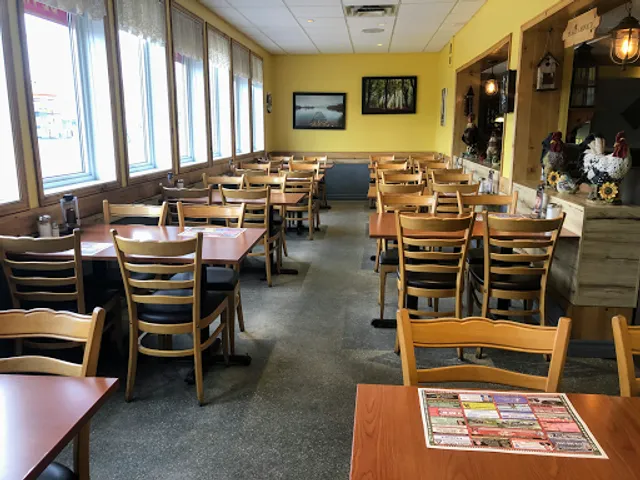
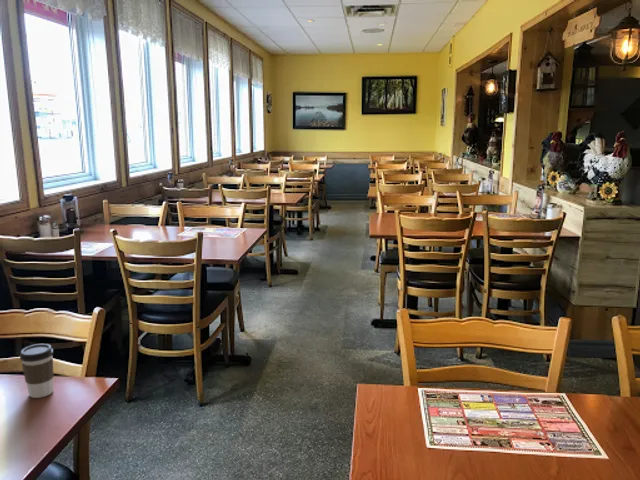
+ coffee cup (38, 371)
